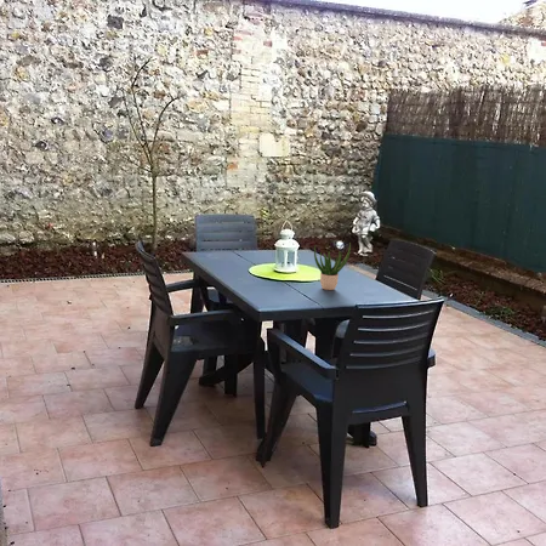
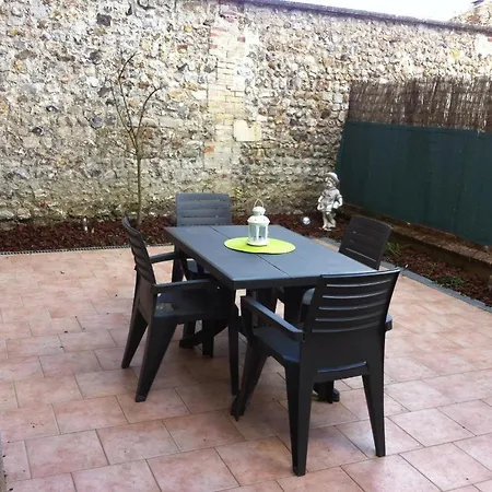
- potted plant (330, 265)
